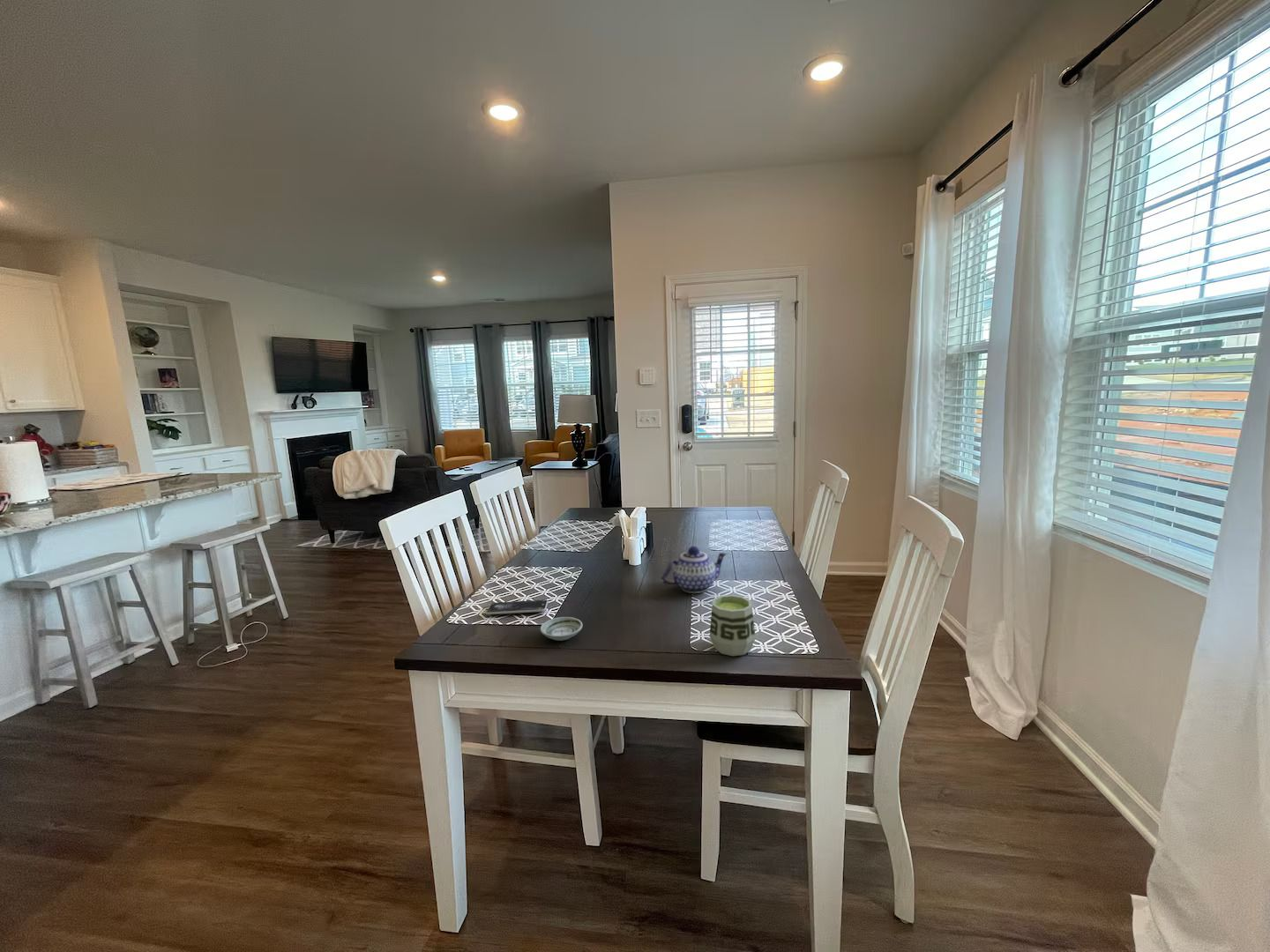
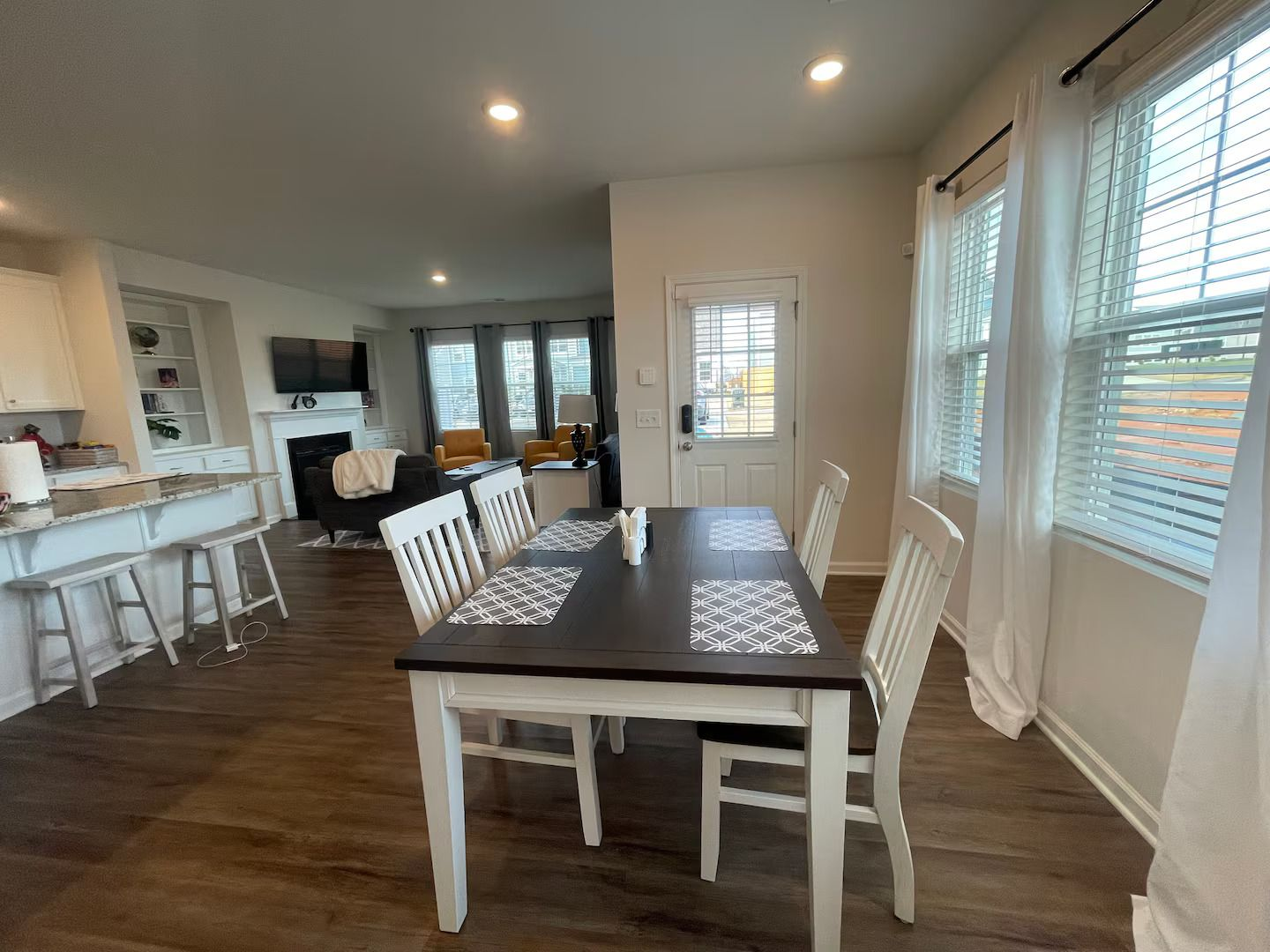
- saucer (562, 630)
- cup (732, 625)
- smartphone (518, 606)
- teapot (694, 567)
